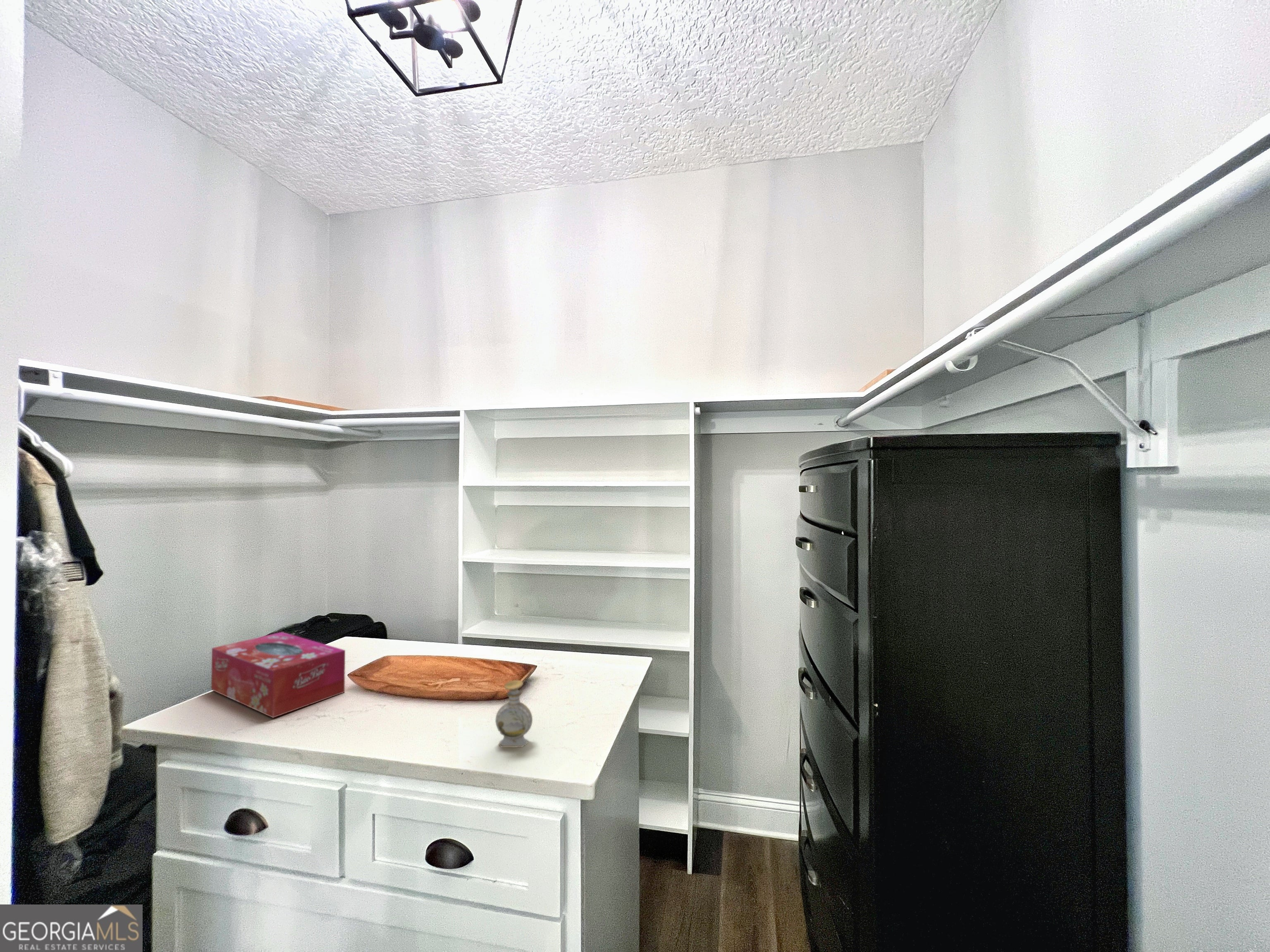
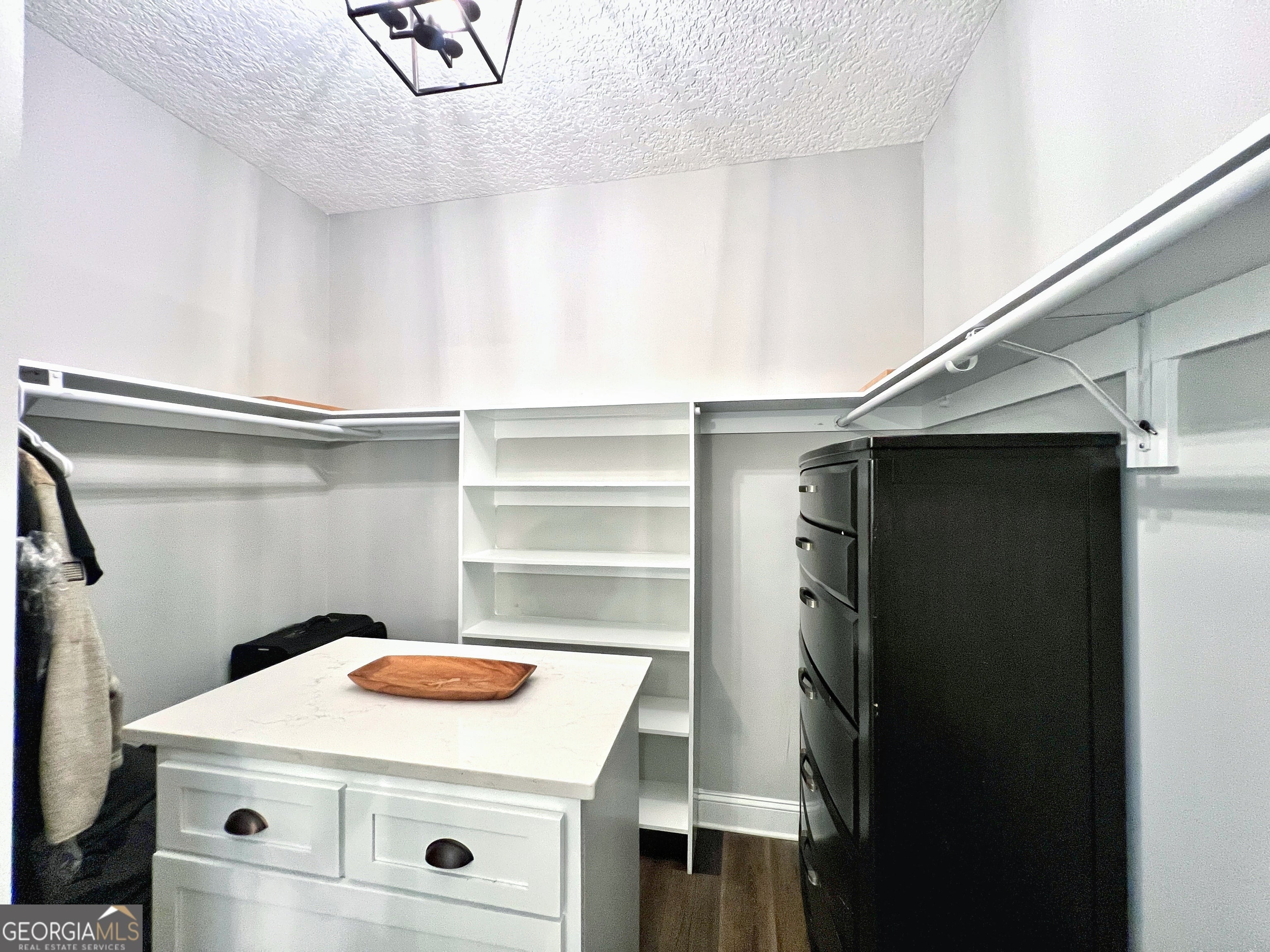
- tissue box (278, 670)
- perfume bottle (514, 713)
